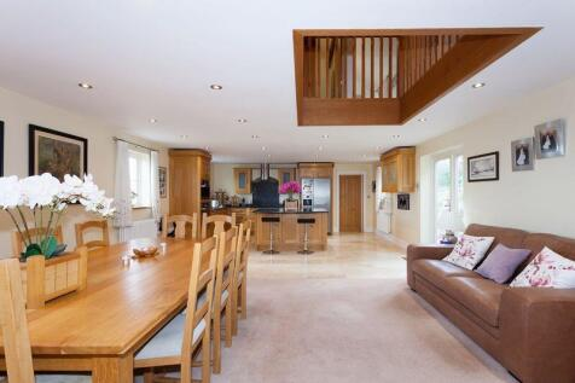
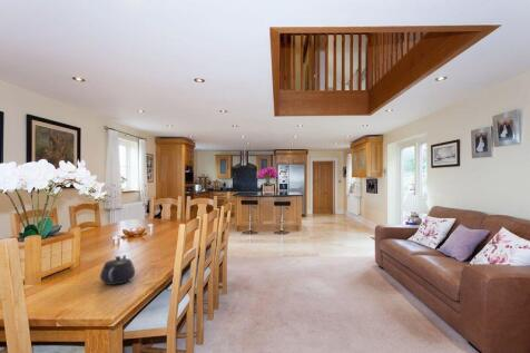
+ teapot (118, 267)
